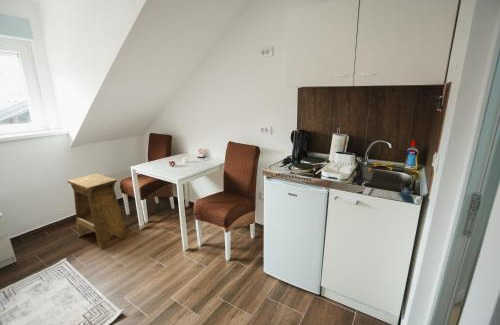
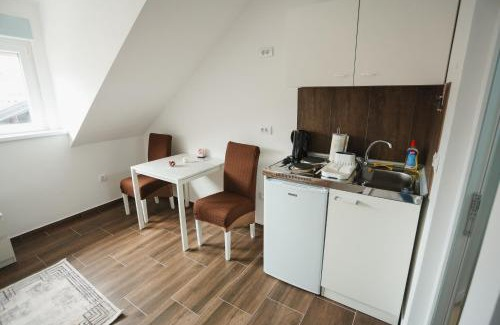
- stool (97, 208)
